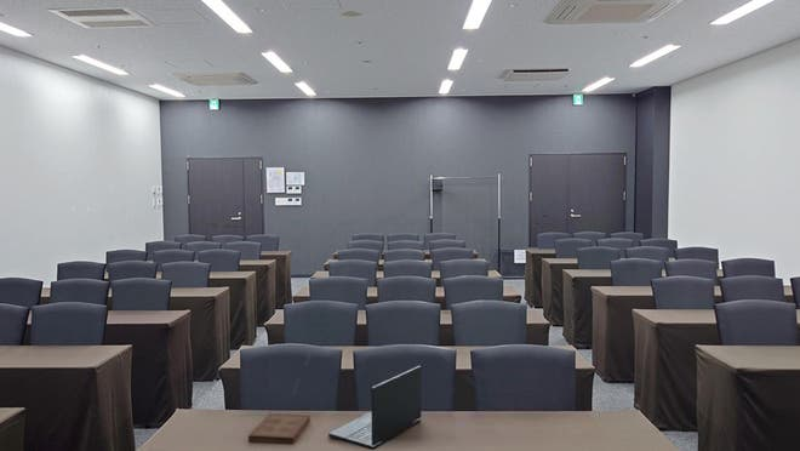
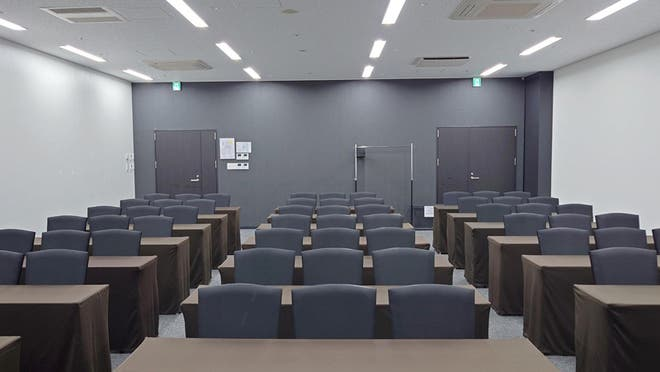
- book (280, 428)
- laptop (376, 400)
